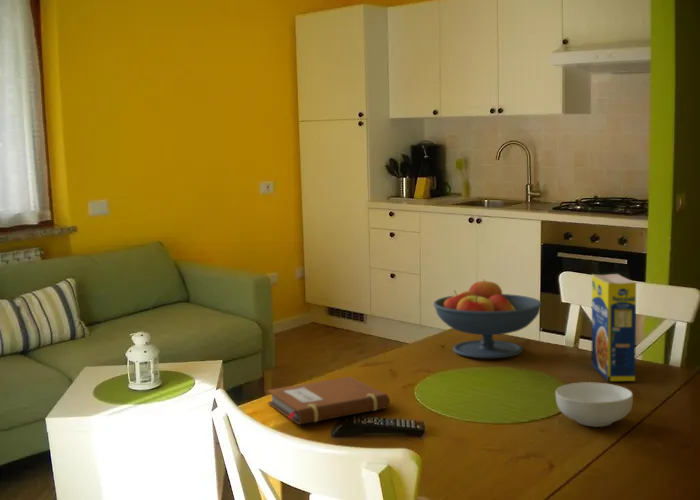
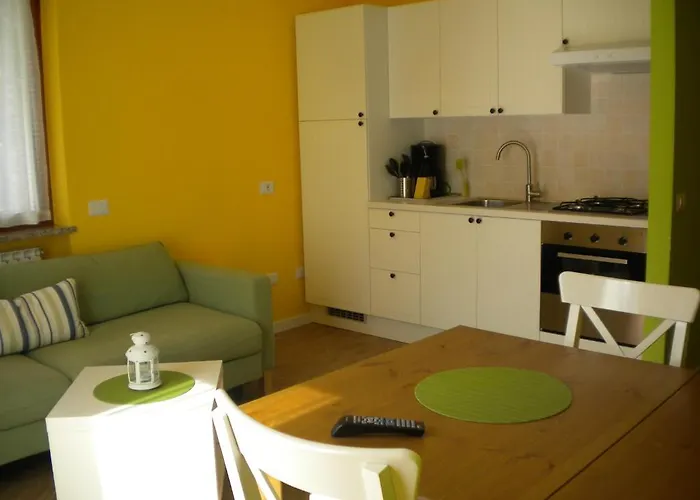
- fruit bowl (487, 317)
- notebook (325, 400)
- legume (612, 325)
- cereal bowl (593, 406)
